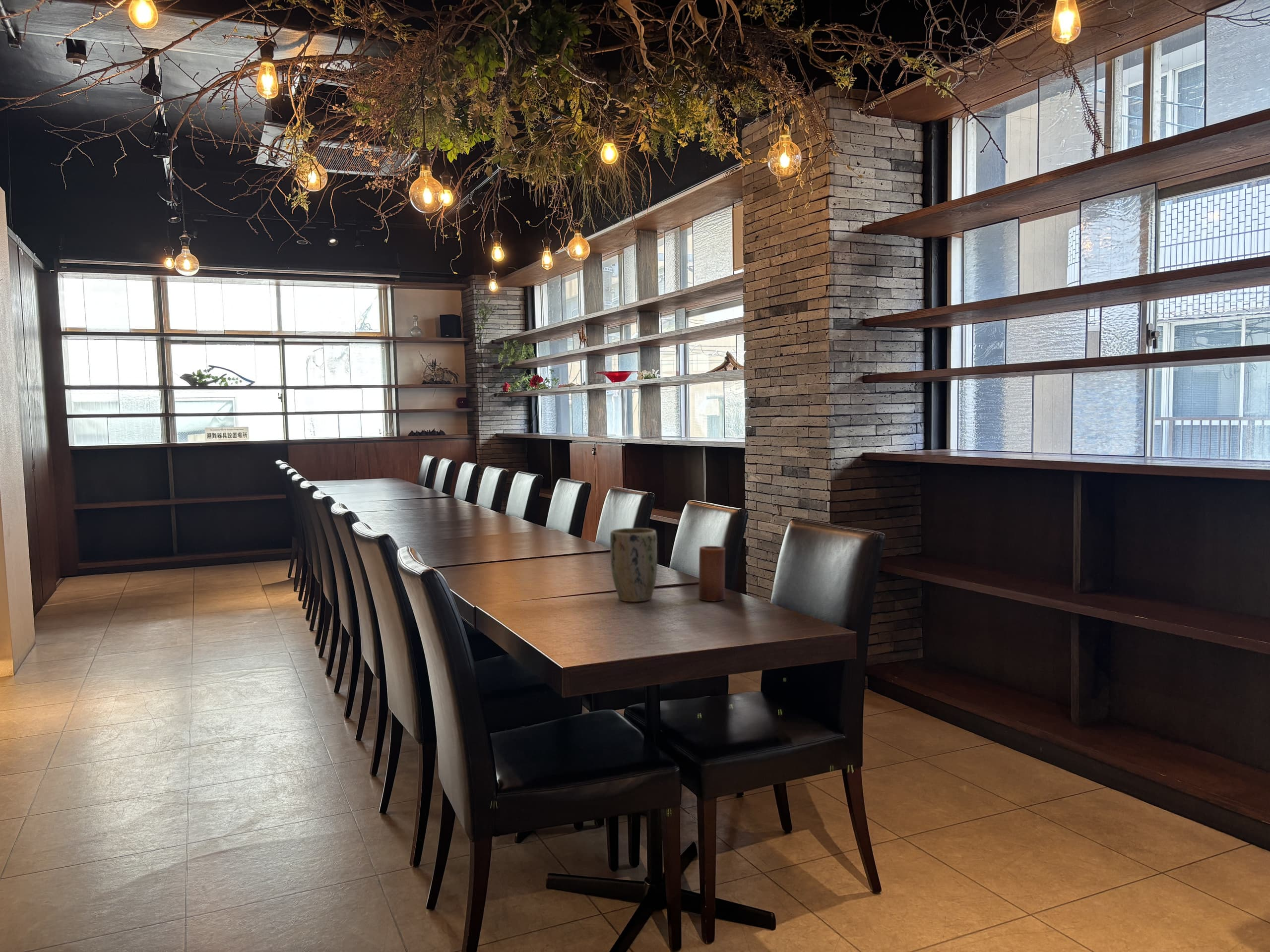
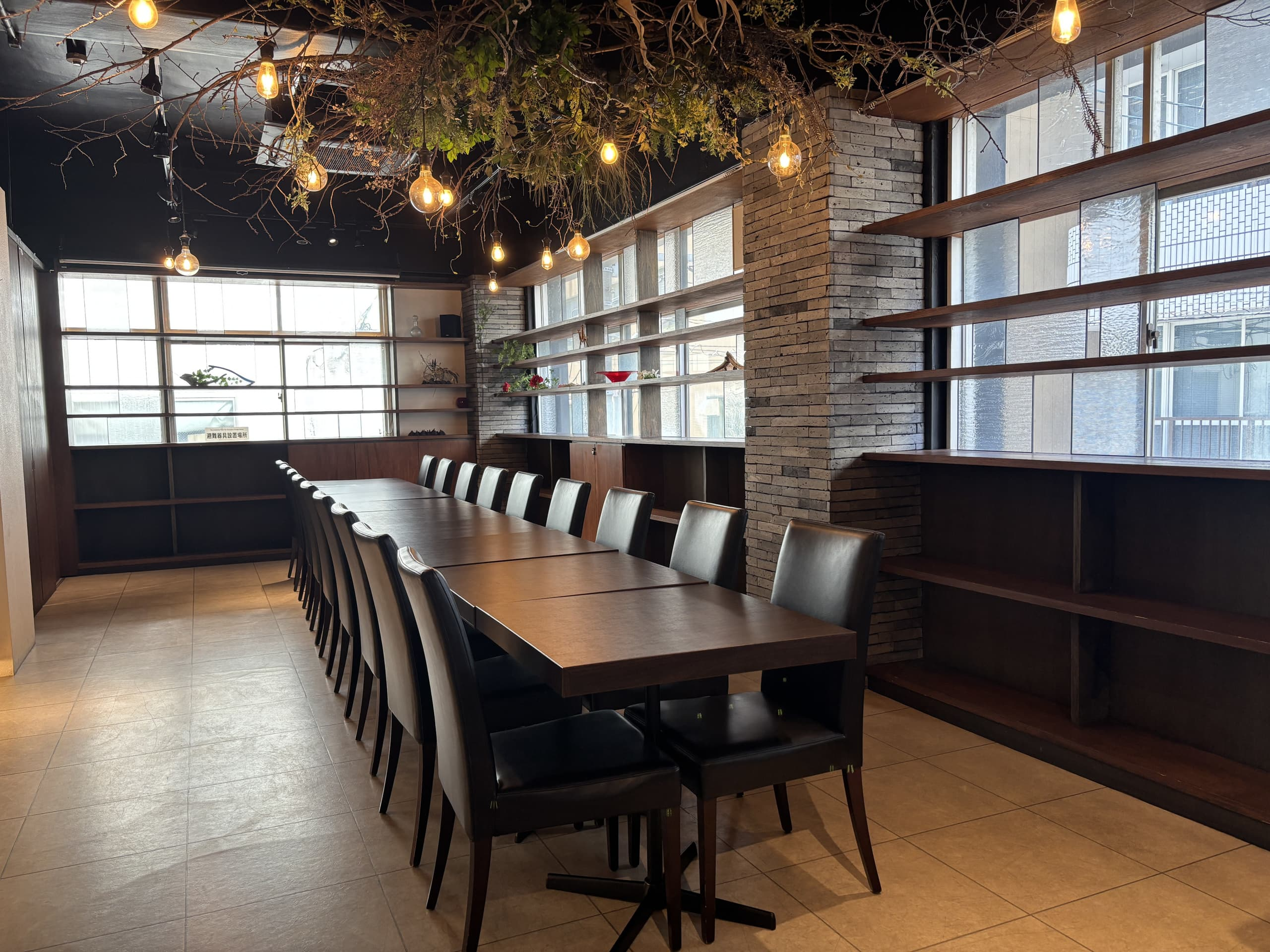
- plant pot (634, 564)
- candle (711, 573)
